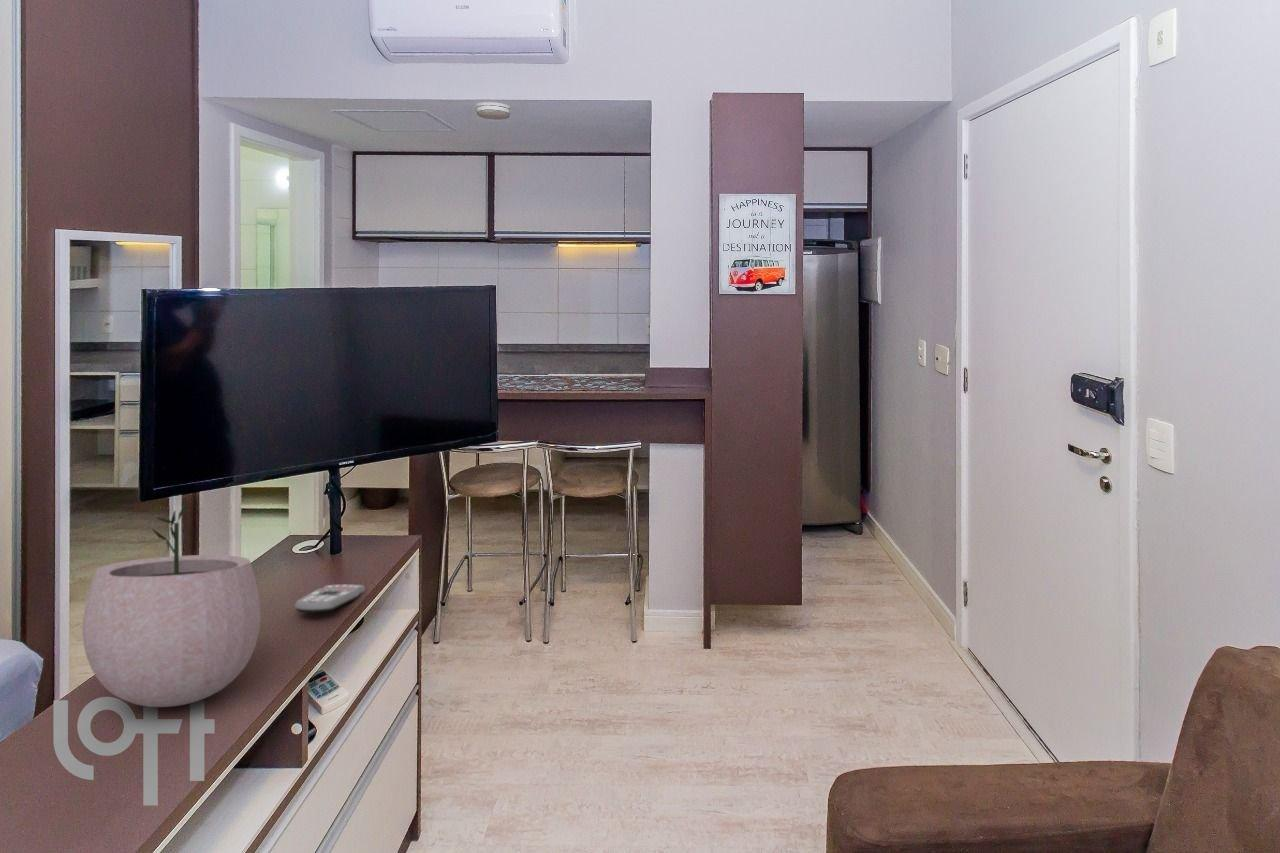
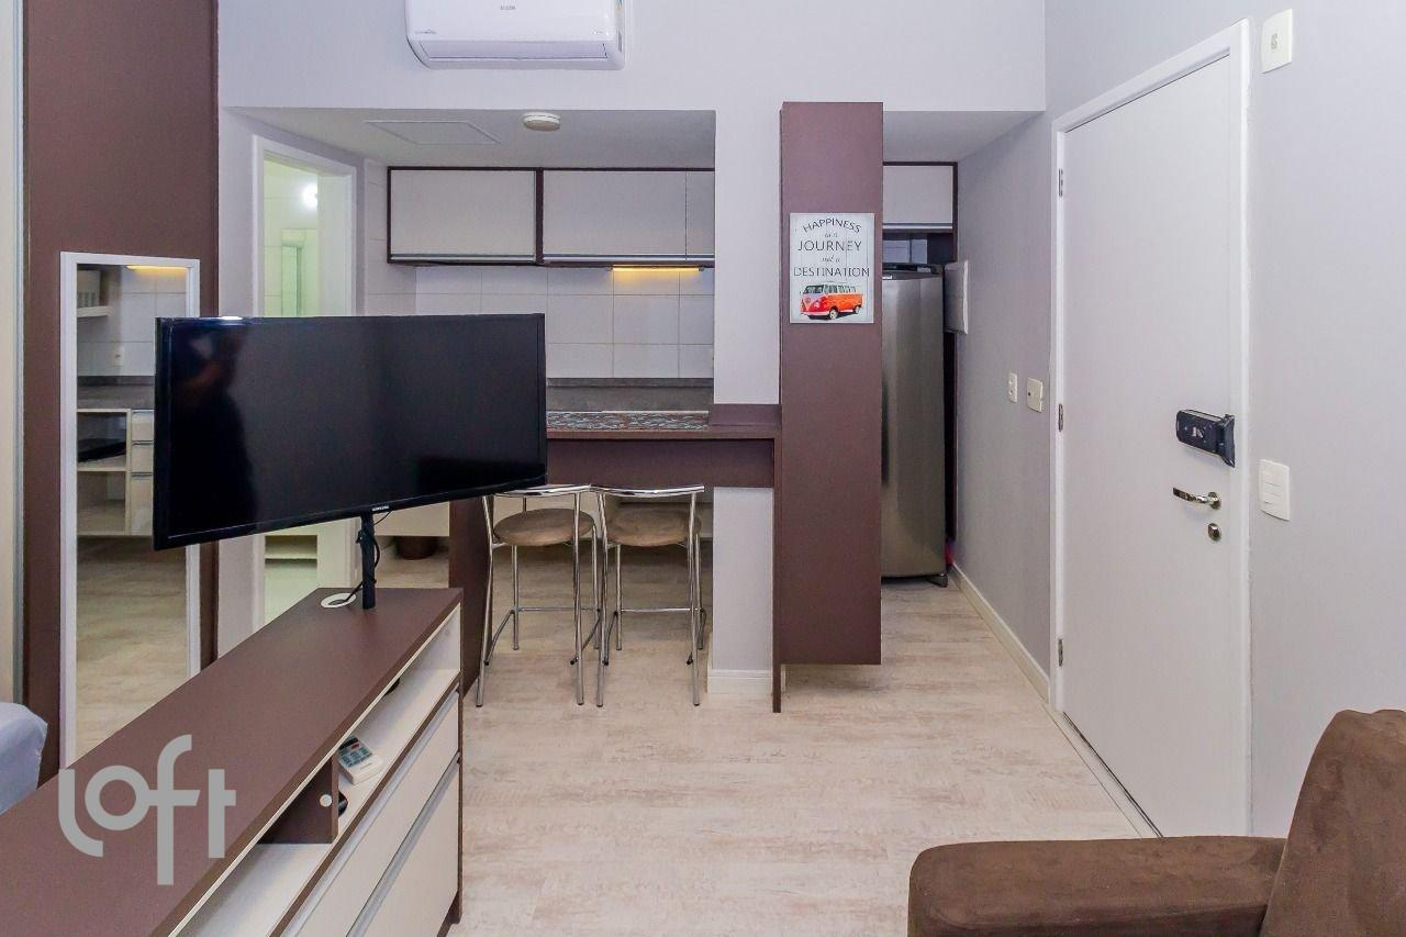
- plant pot (175, 602)
- remote control (329, 598)
